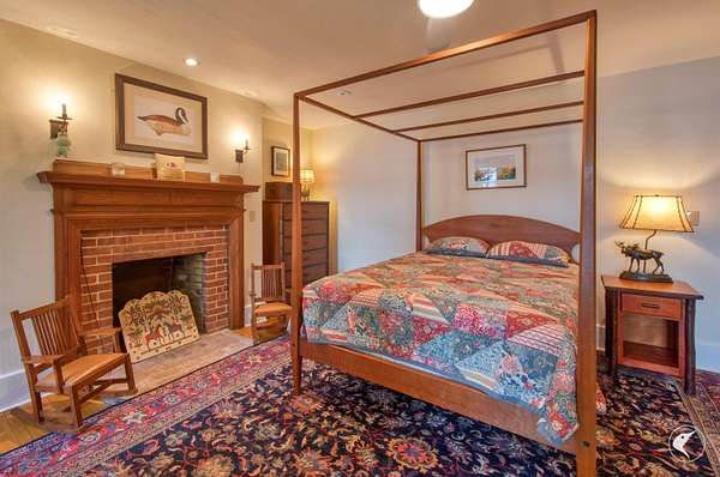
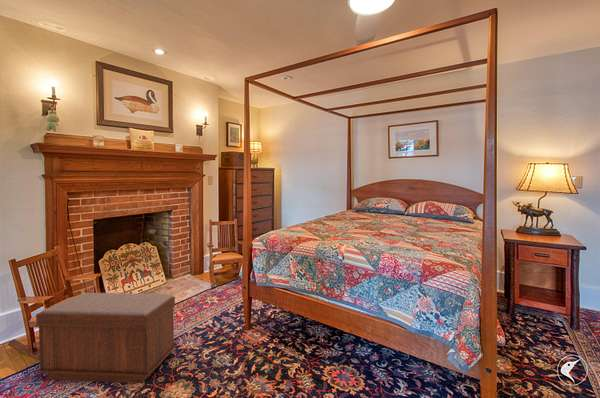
+ bench (111, 333)
